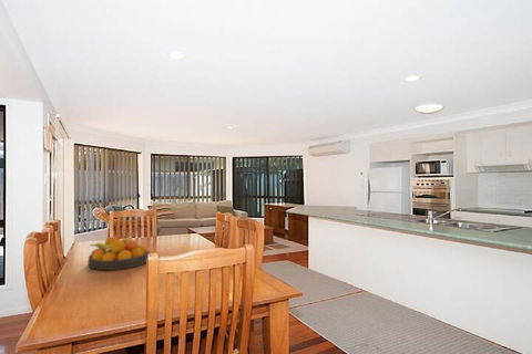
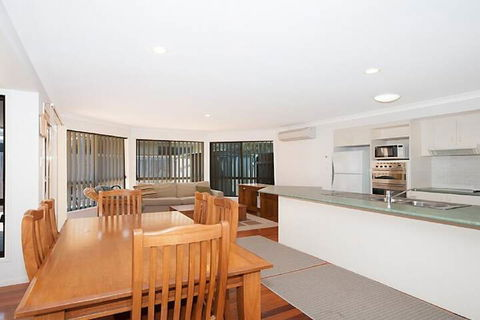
- fruit bowl (120, 249)
